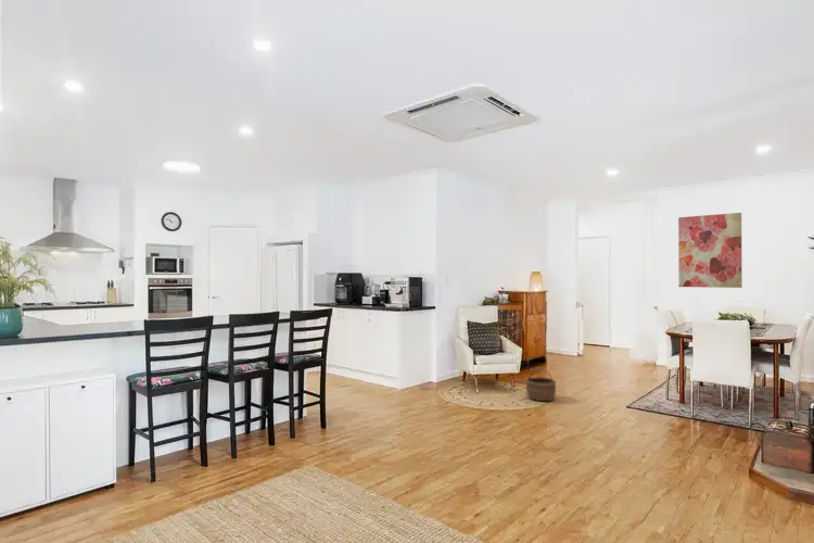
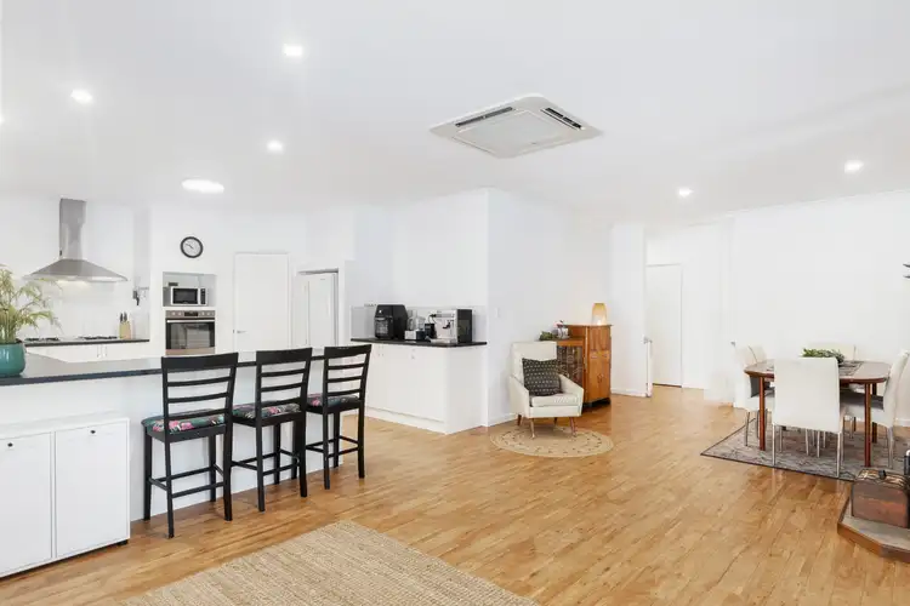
- wicker basket (540, 382)
- wall art (709, 251)
